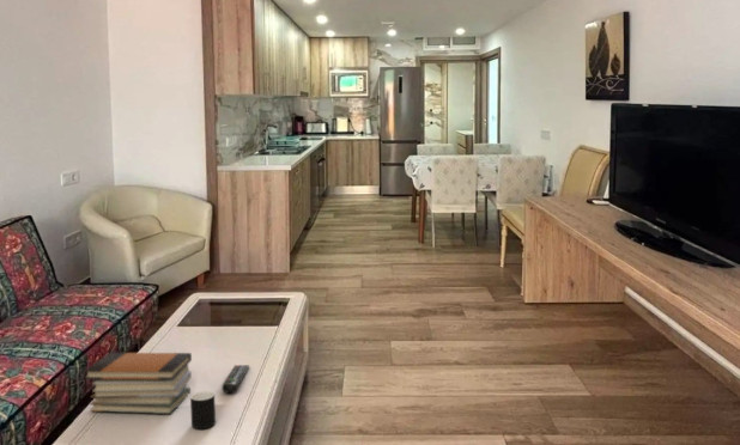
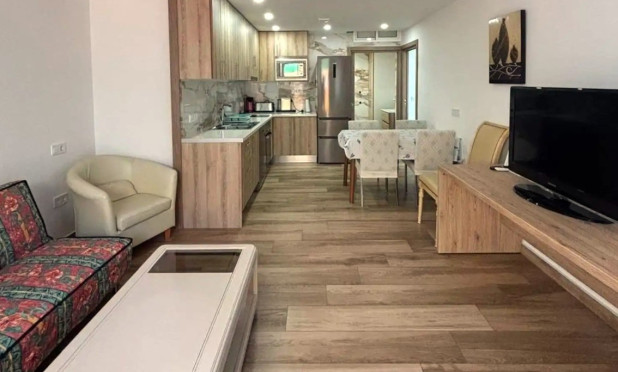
- cup (204, 407)
- book stack (141, 382)
- remote control (236, 377)
